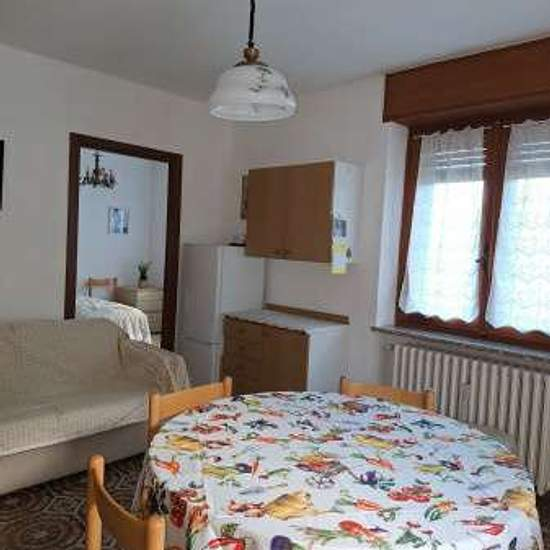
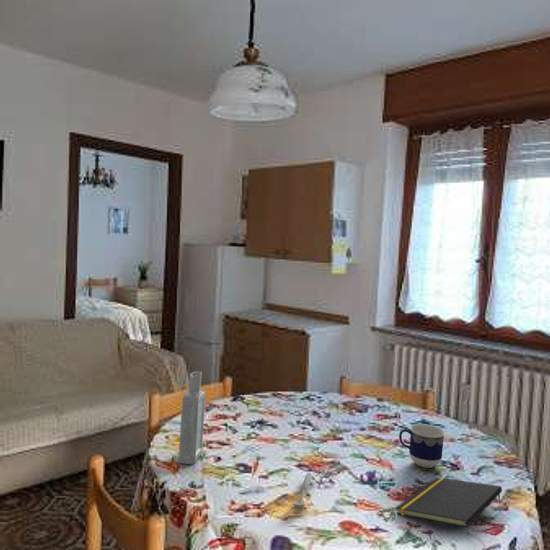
+ bottle (192, 414)
+ spoon (303, 489)
+ cup (420, 446)
+ notepad (450, 499)
